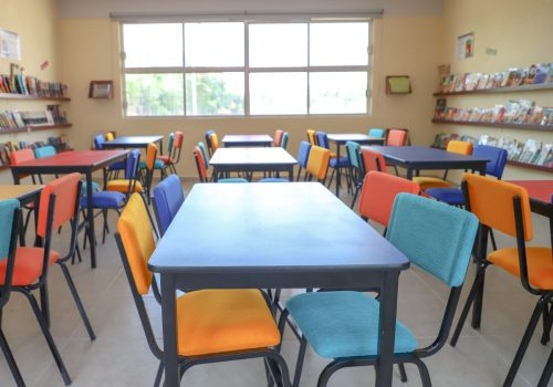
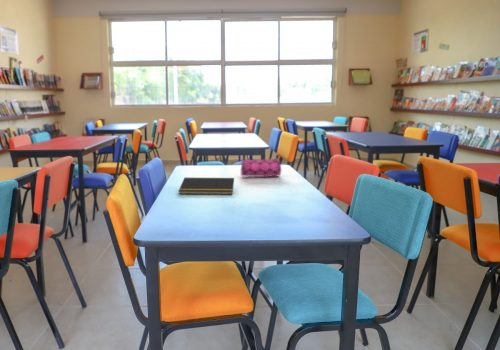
+ pencil case (260, 167)
+ notepad (207, 185)
